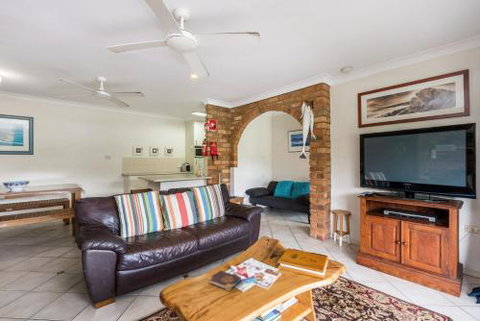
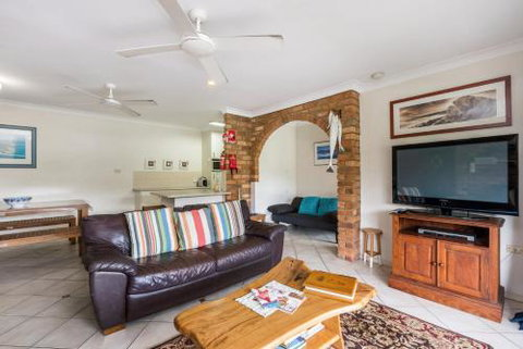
- book (224, 279)
